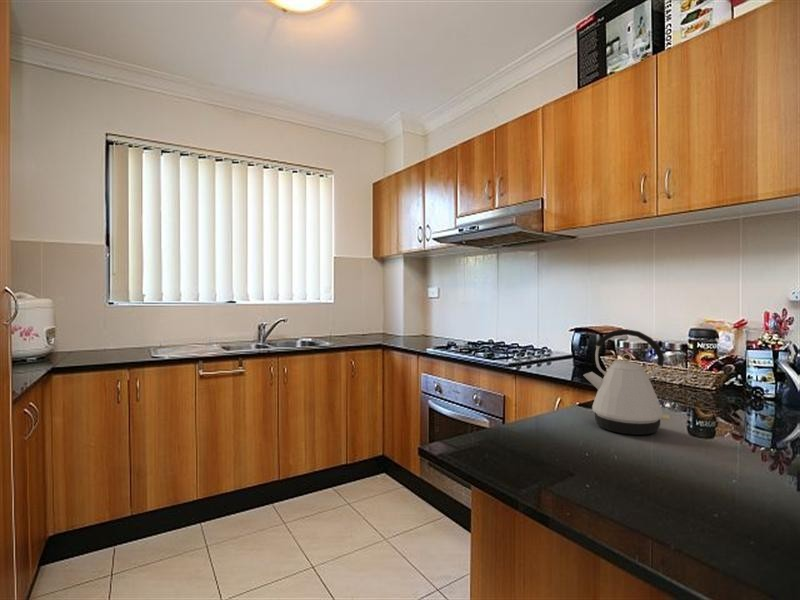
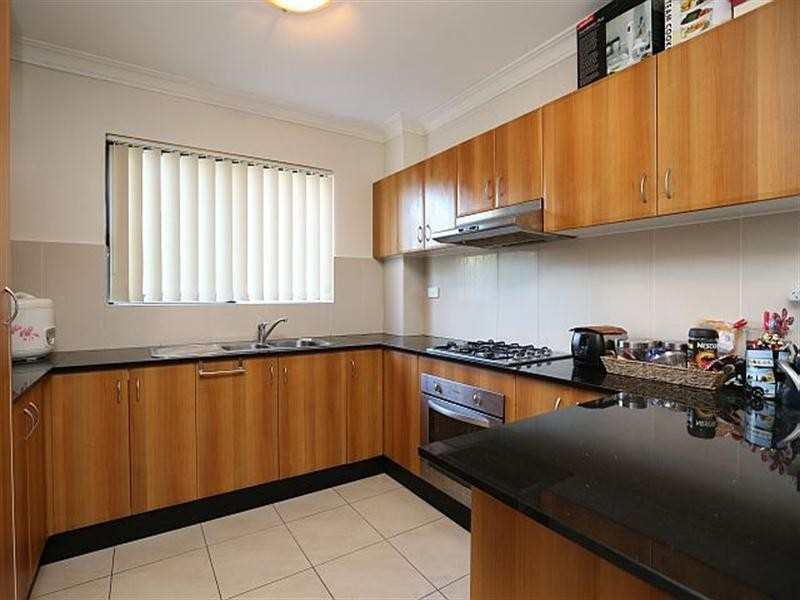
- kettle (624, 378)
